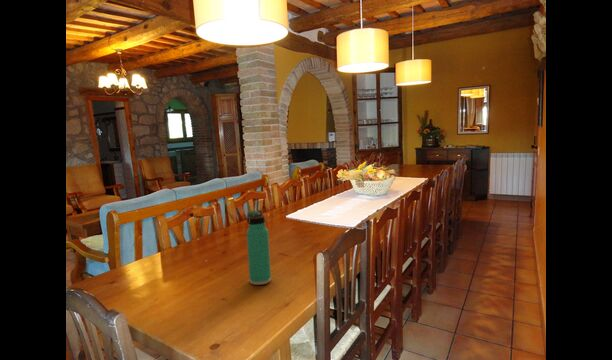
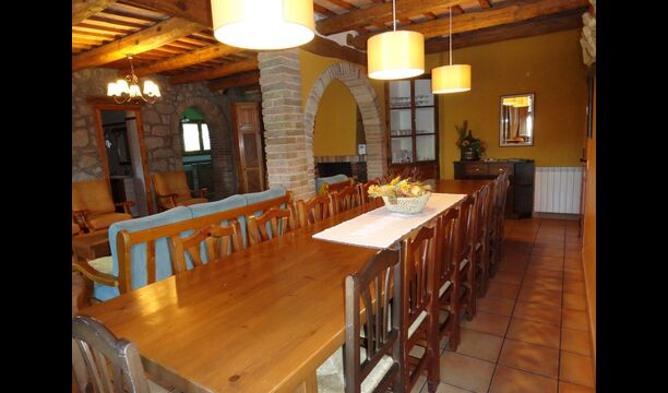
- thermos bottle (258, 246)
